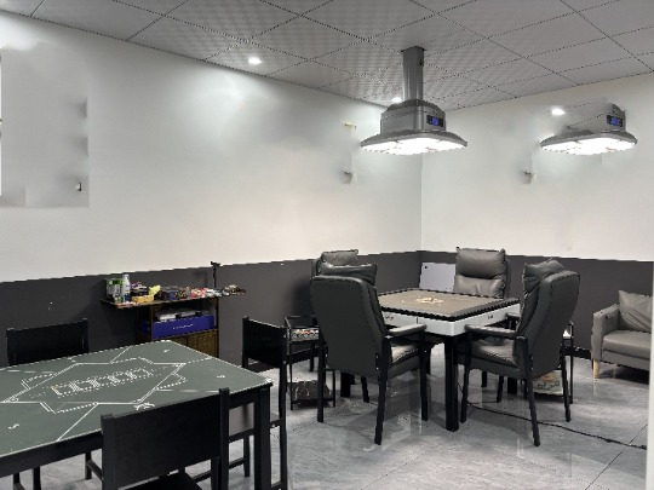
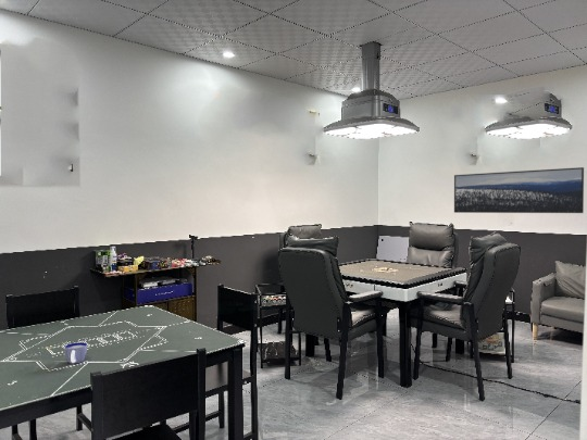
+ cup (75, 354)
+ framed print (512, 191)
